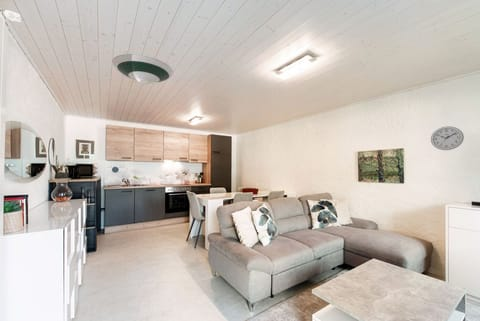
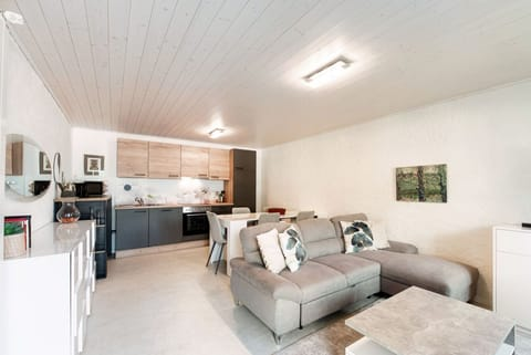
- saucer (144, 75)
- wall clock (446, 138)
